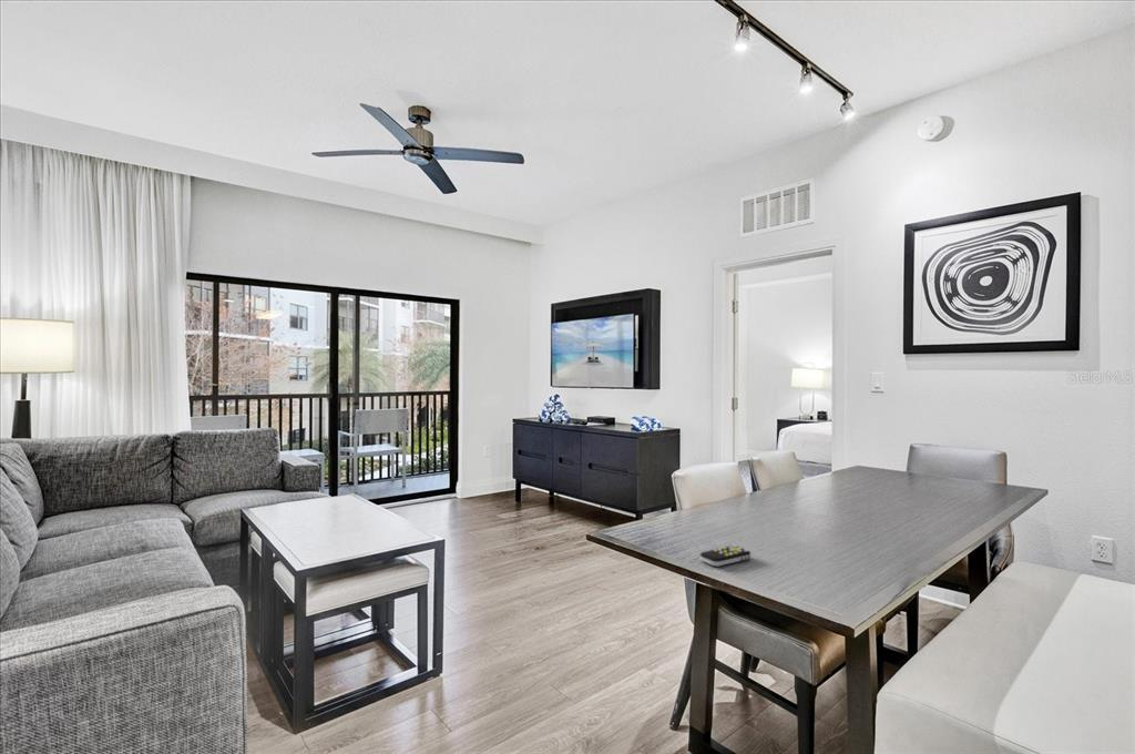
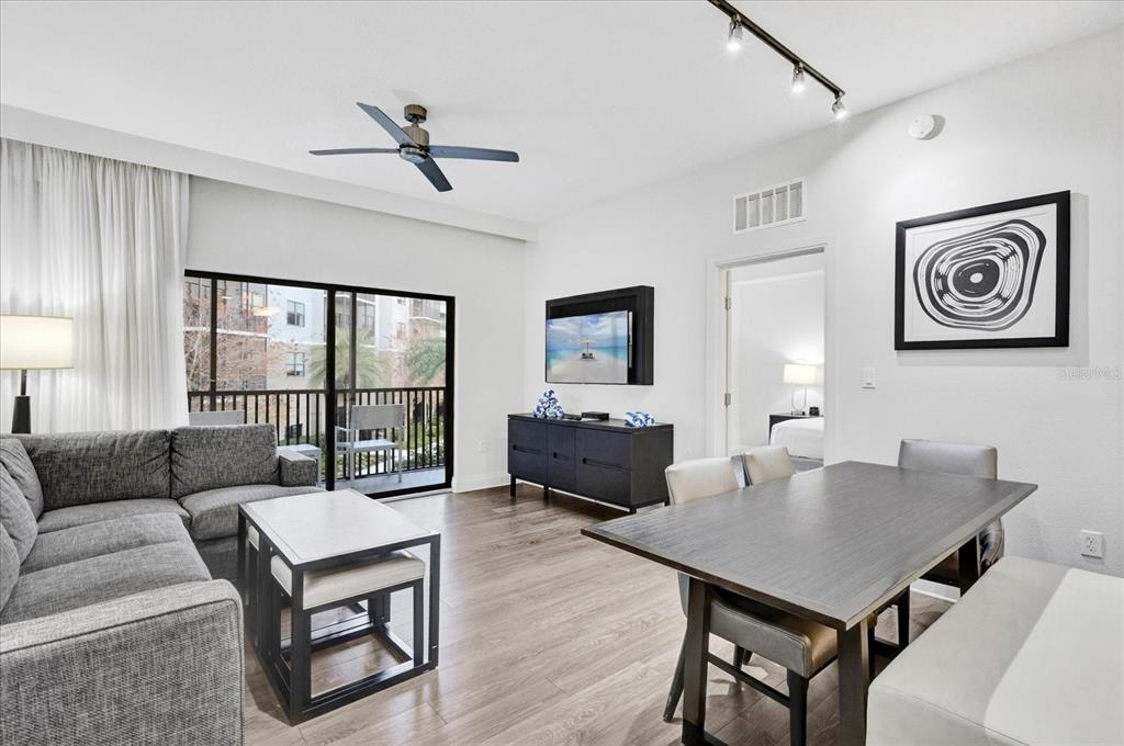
- remote control (725, 554)
